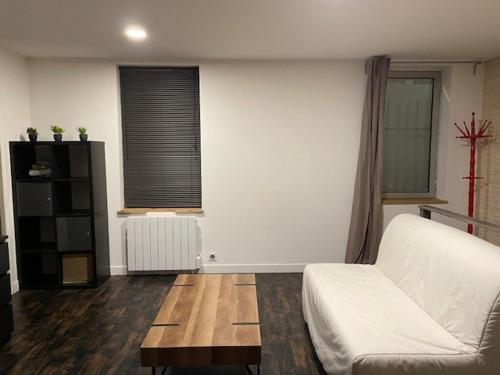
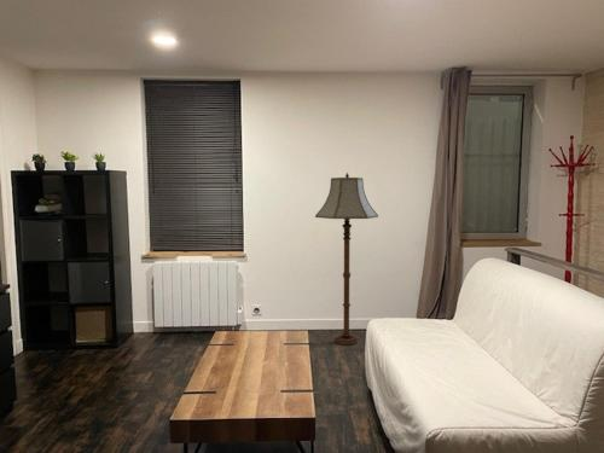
+ floor lamp (345, 257)
